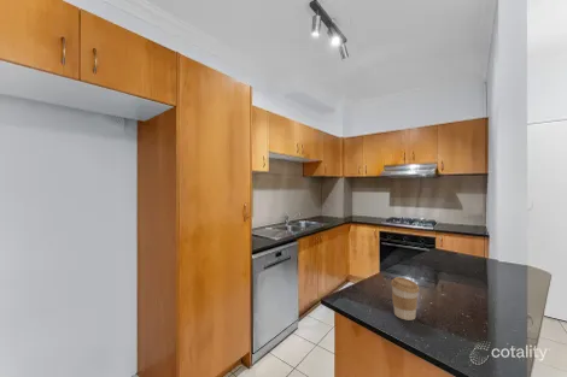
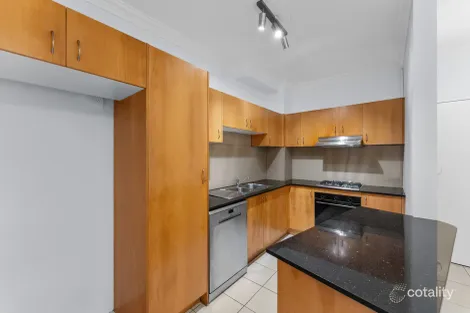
- coffee cup (404, 298)
